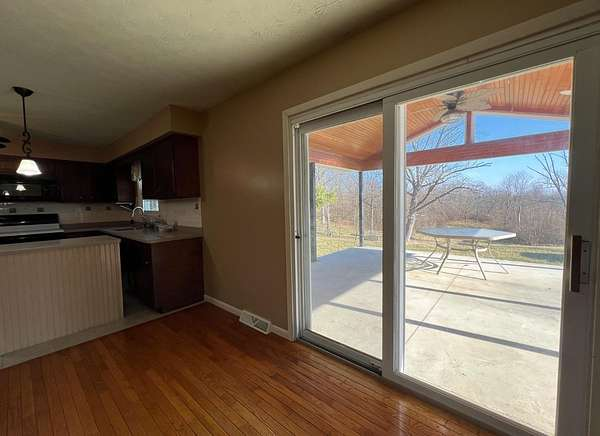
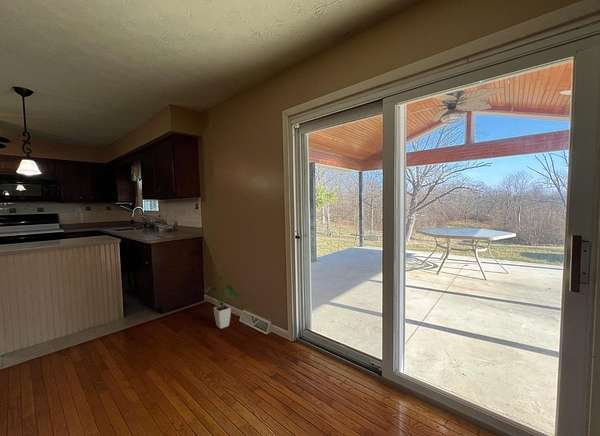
+ house plant (219, 304)
